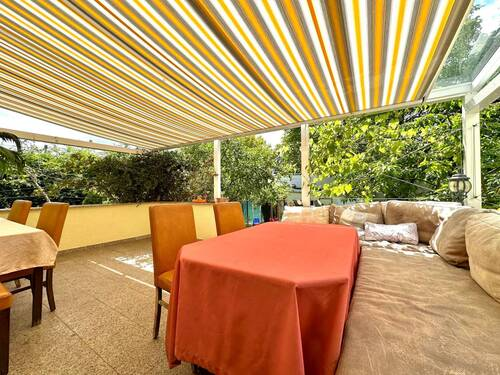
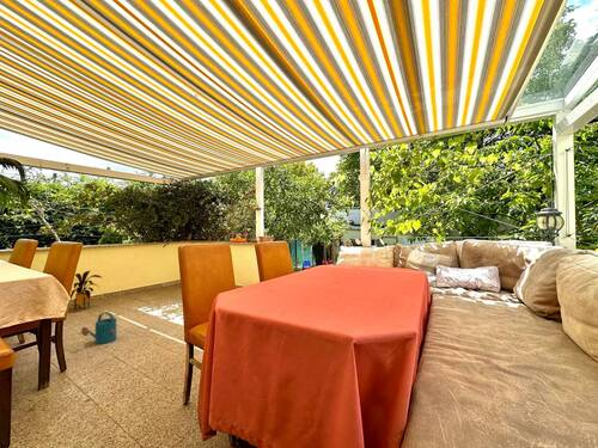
+ watering can (99, 329)
+ house plant (80, 290)
